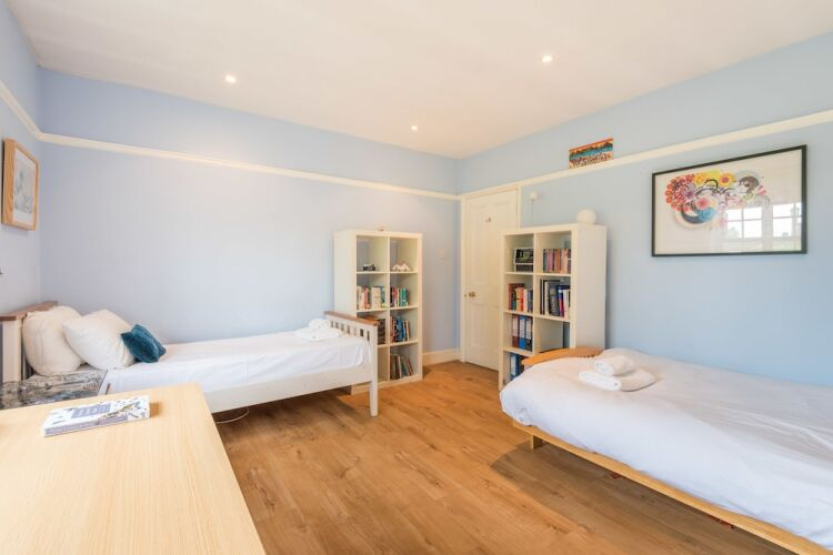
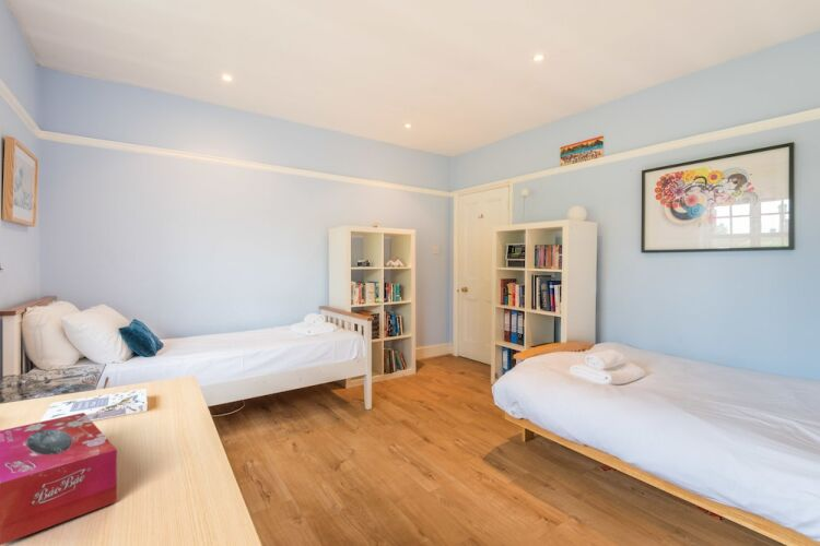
+ tissue box (49, 465)
